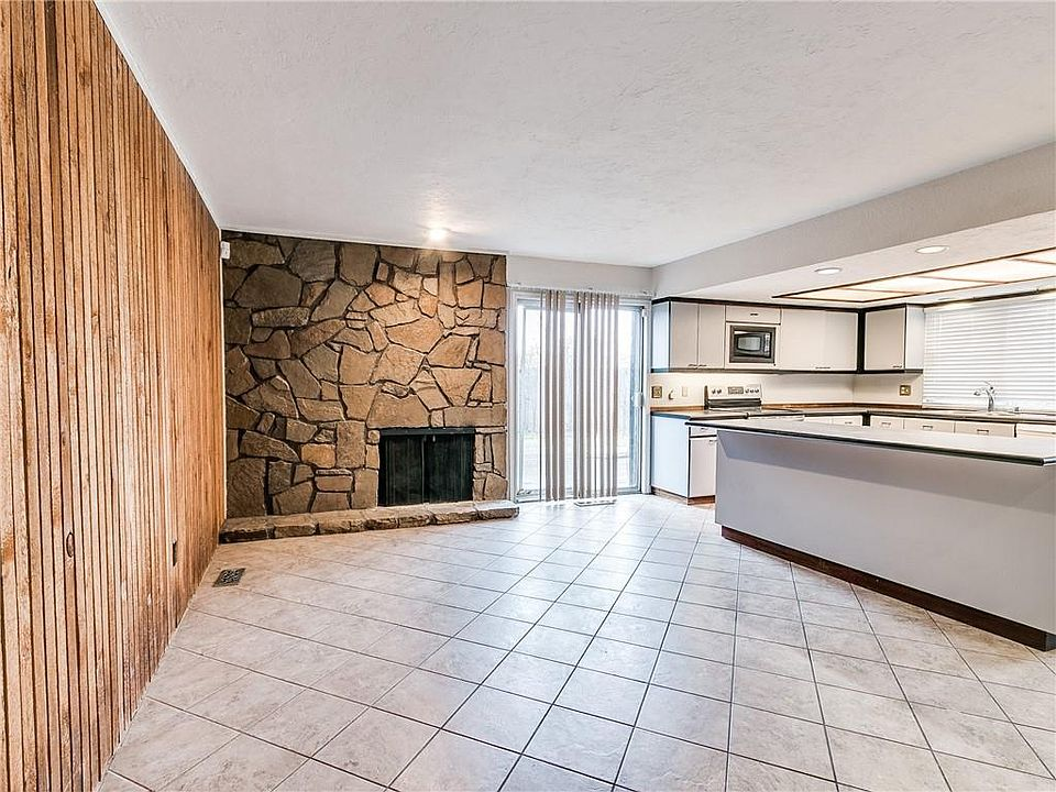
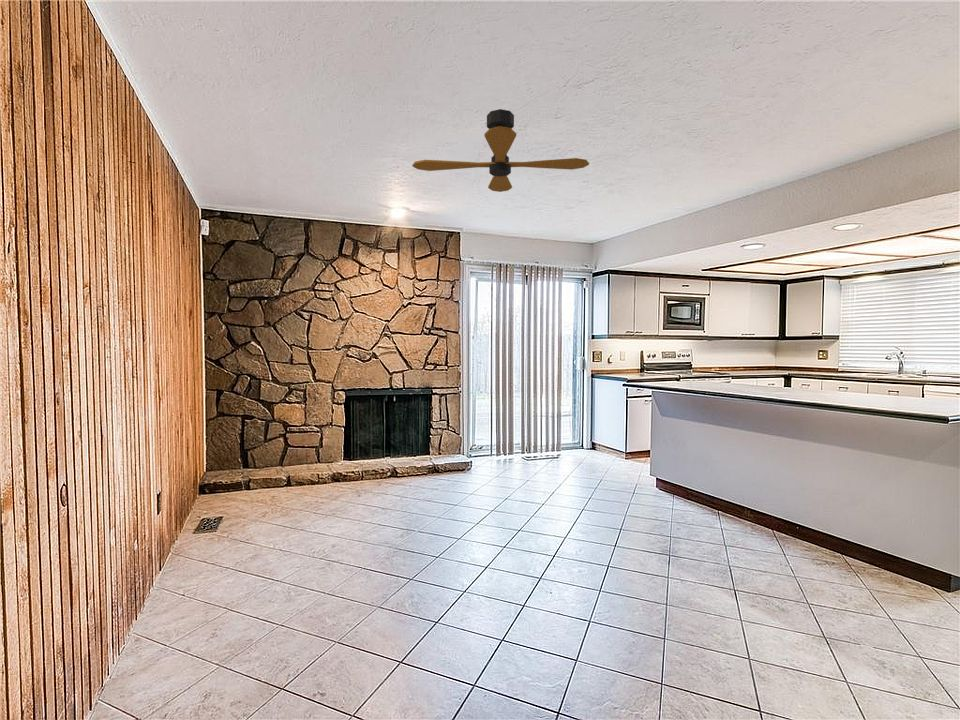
+ ceiling fan (500, 144)
